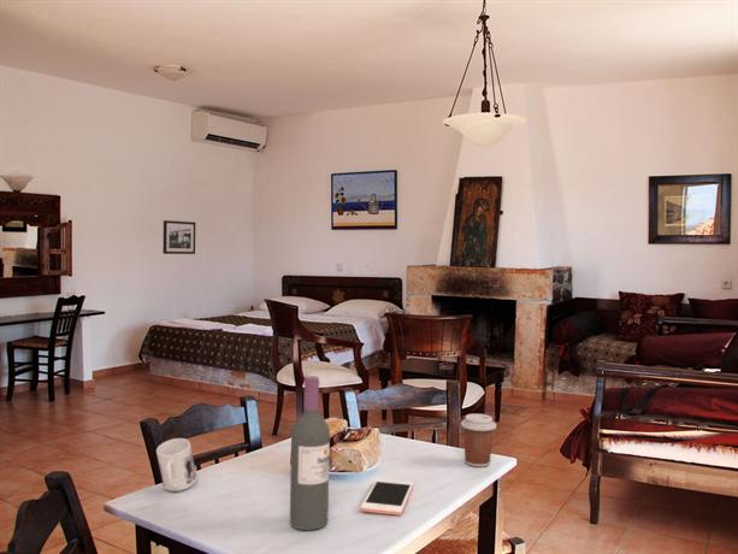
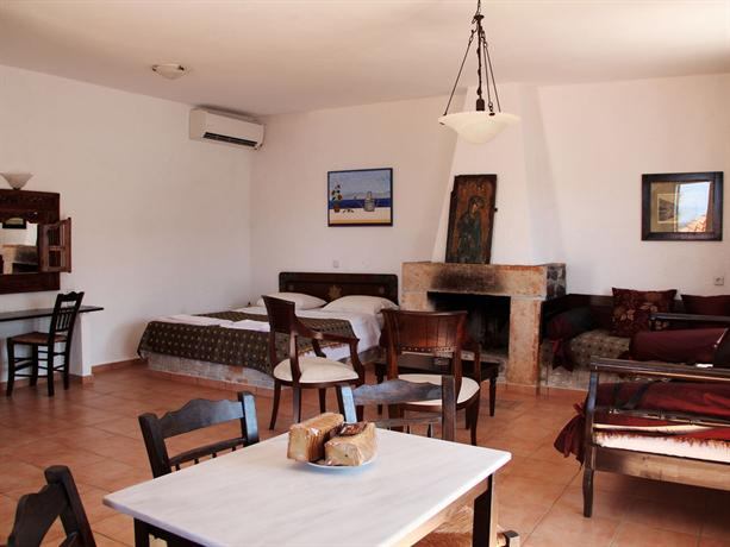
- cell phone (388, 495)
- wine bottle (309, 450)
- picture frame (179, 237)
- mug (177, 465)
- coffee cup (478, 440)
